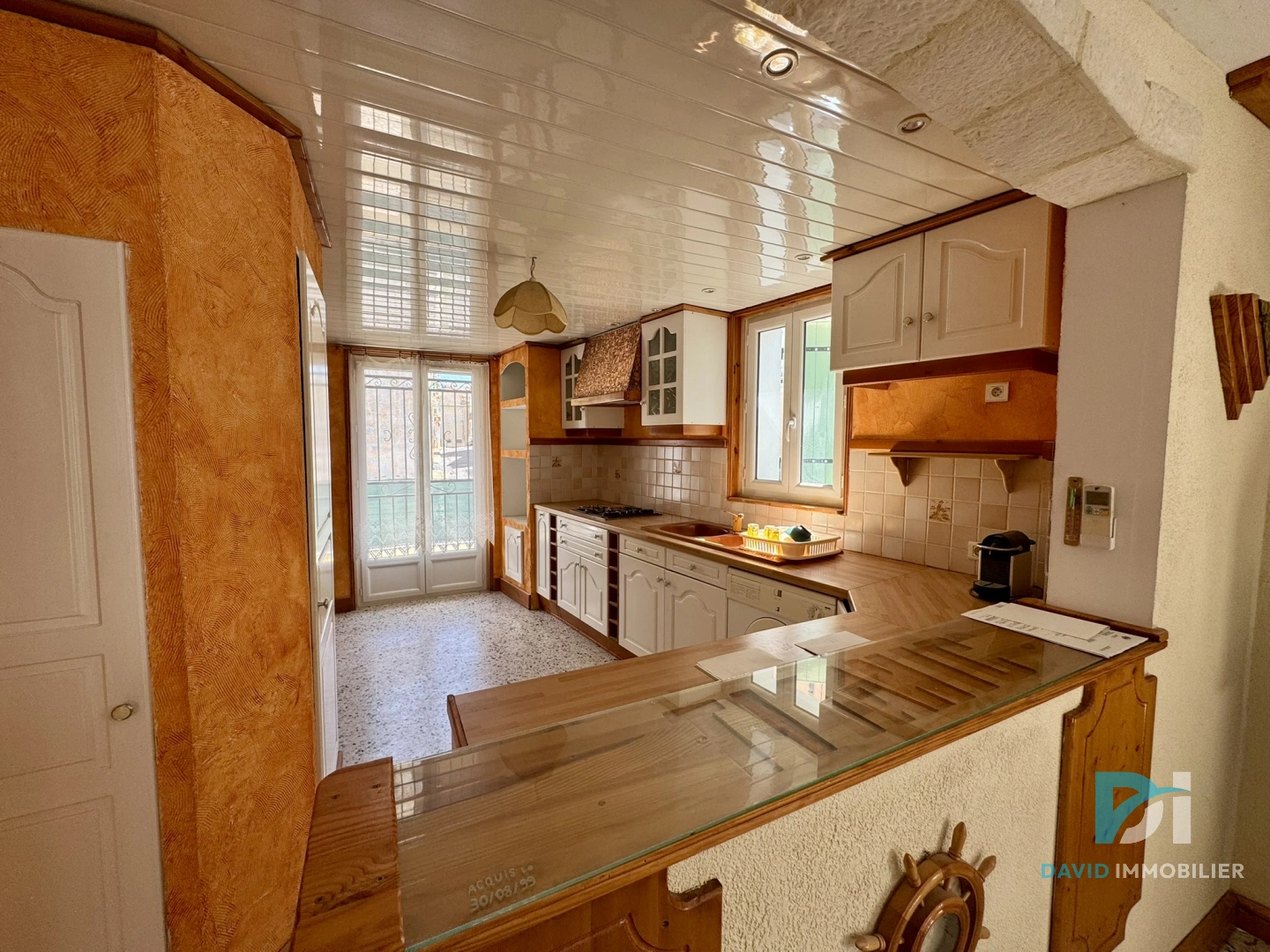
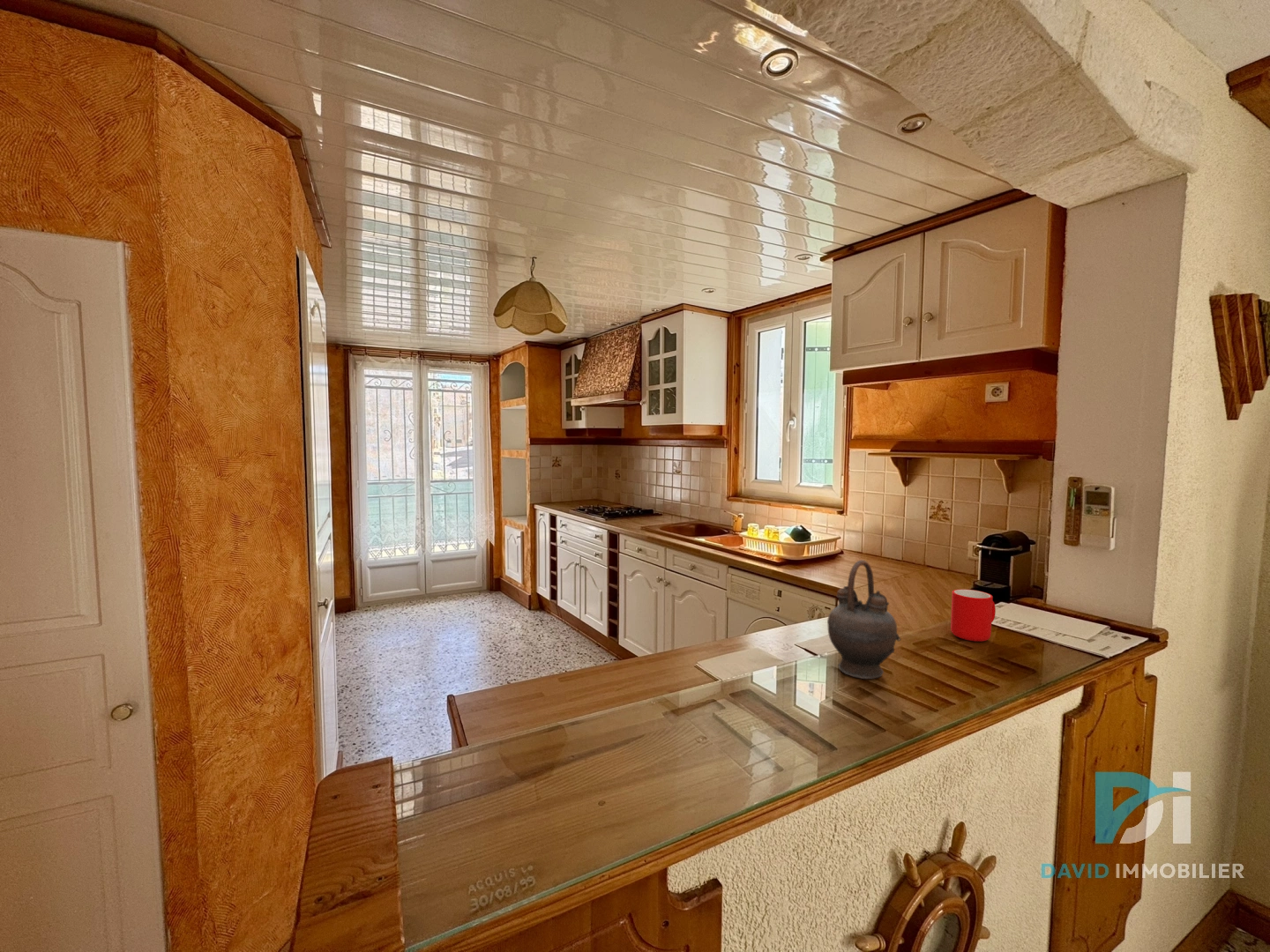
+ teapot (866, 615)
+ cup (976, 614)
